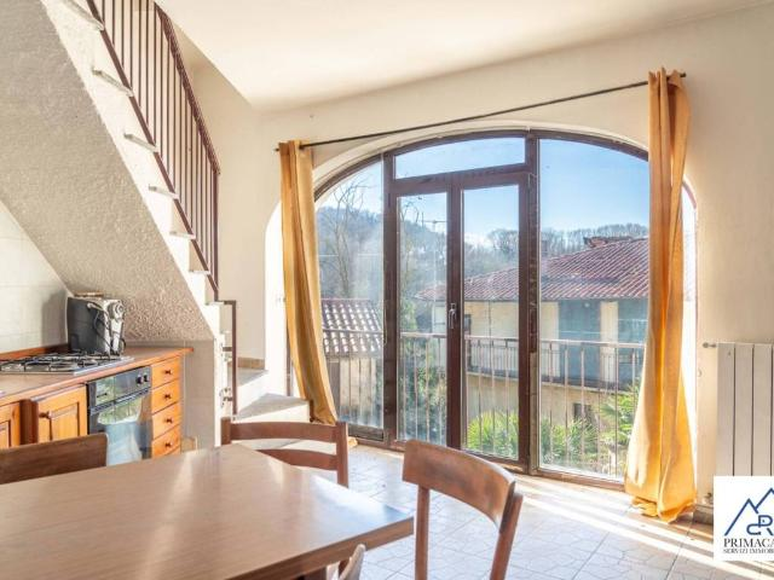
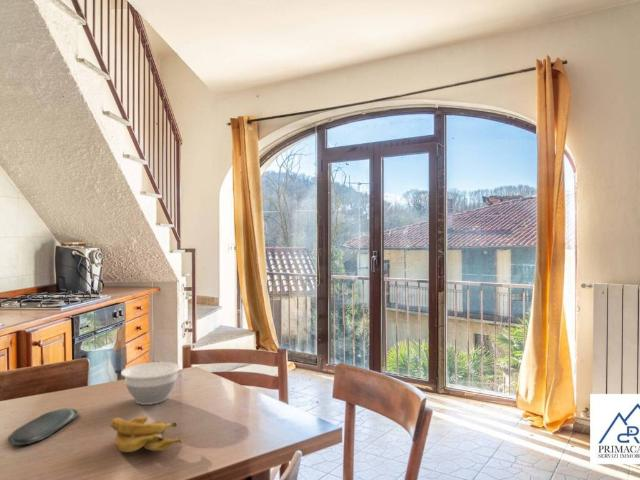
+ bowl (151, 384)
+ oval tray (45, 424)
+ banana (149, 429)
